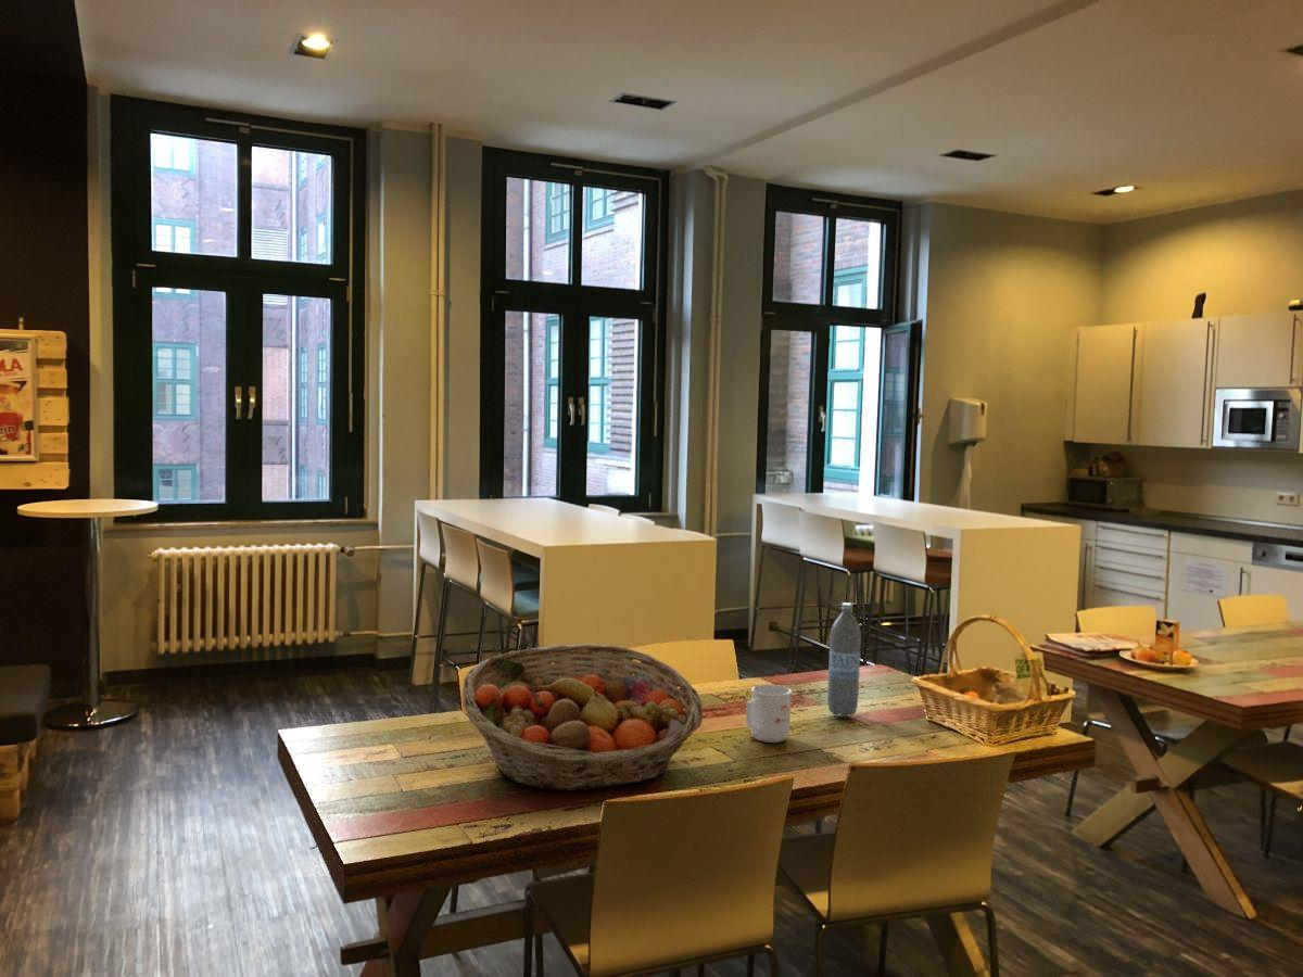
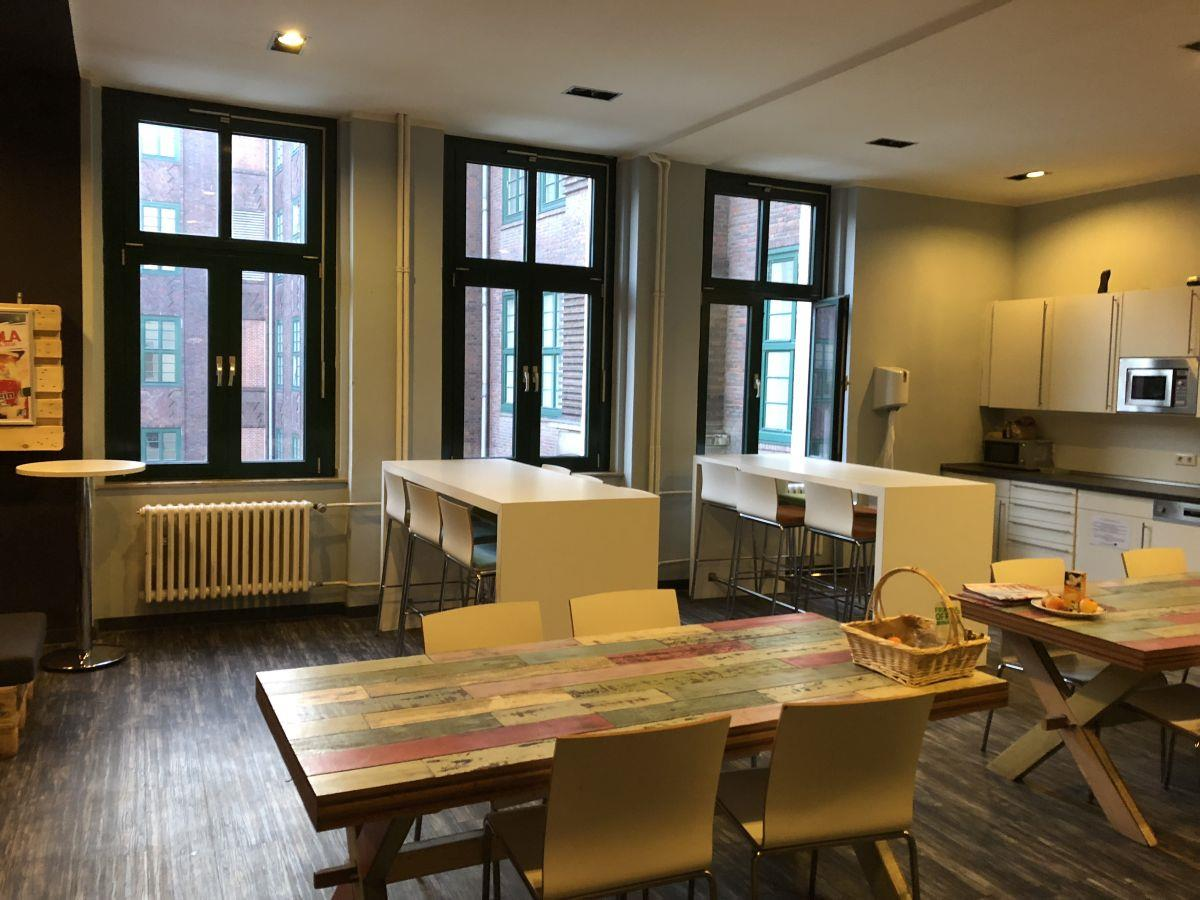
- fruit basket (582, 713)
- water bottle (844, 659)
- mug (766, 714)
